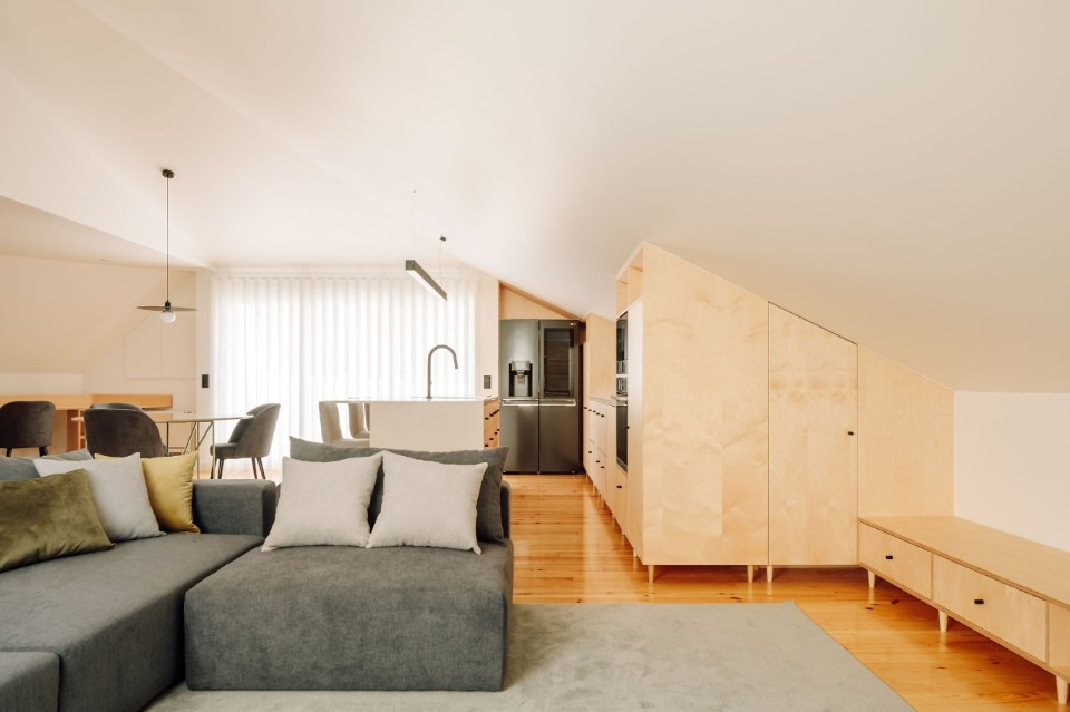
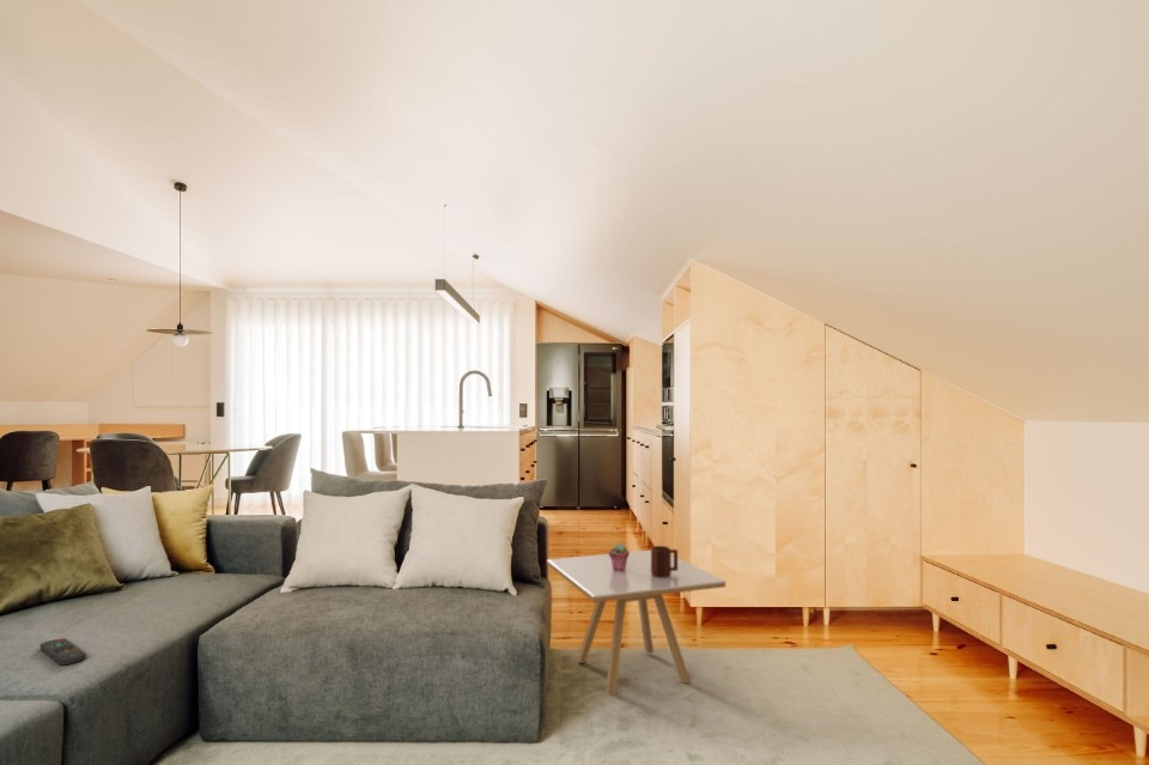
+ potted succulent (619, 555)
+ side table (622, 620)
+ remote control (62, 650)
+ mug (664, 560)
